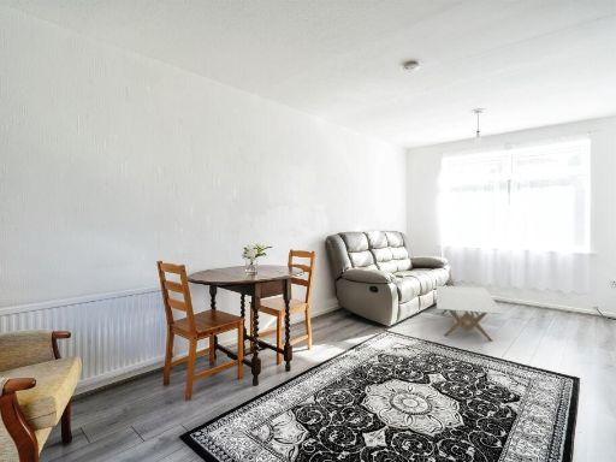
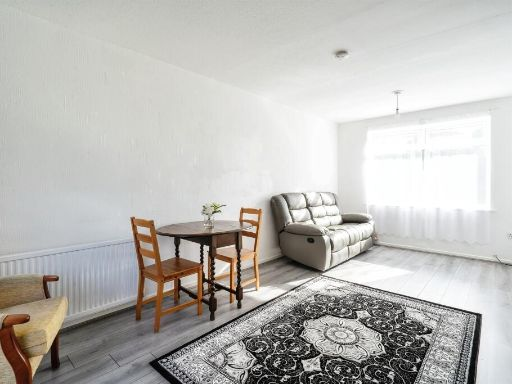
- coffee table (463, 310)
